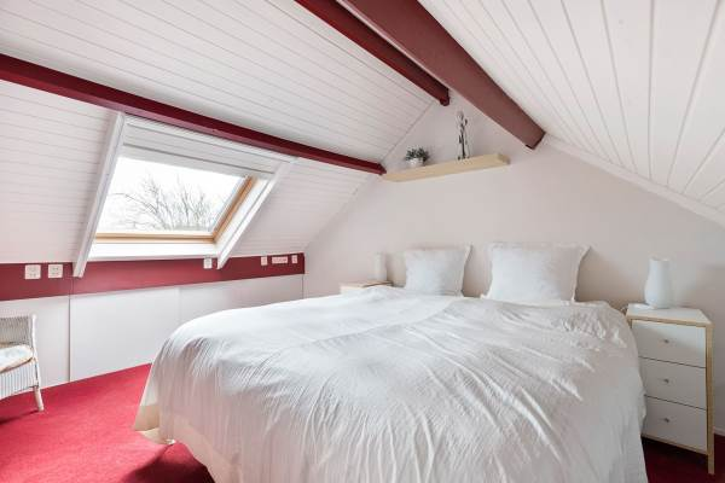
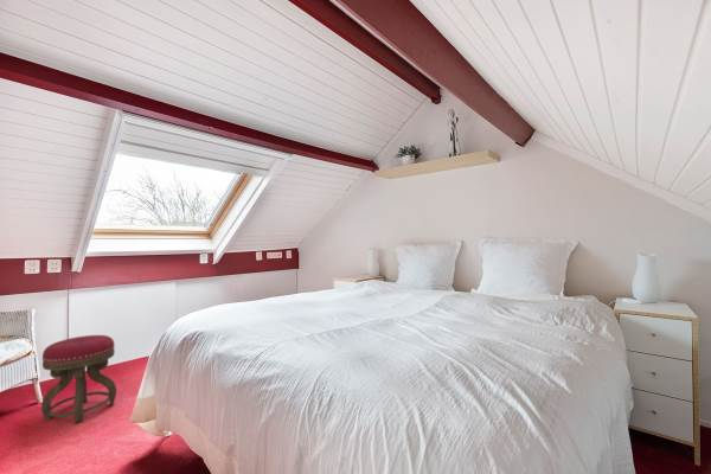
+ stool (81, 374)
